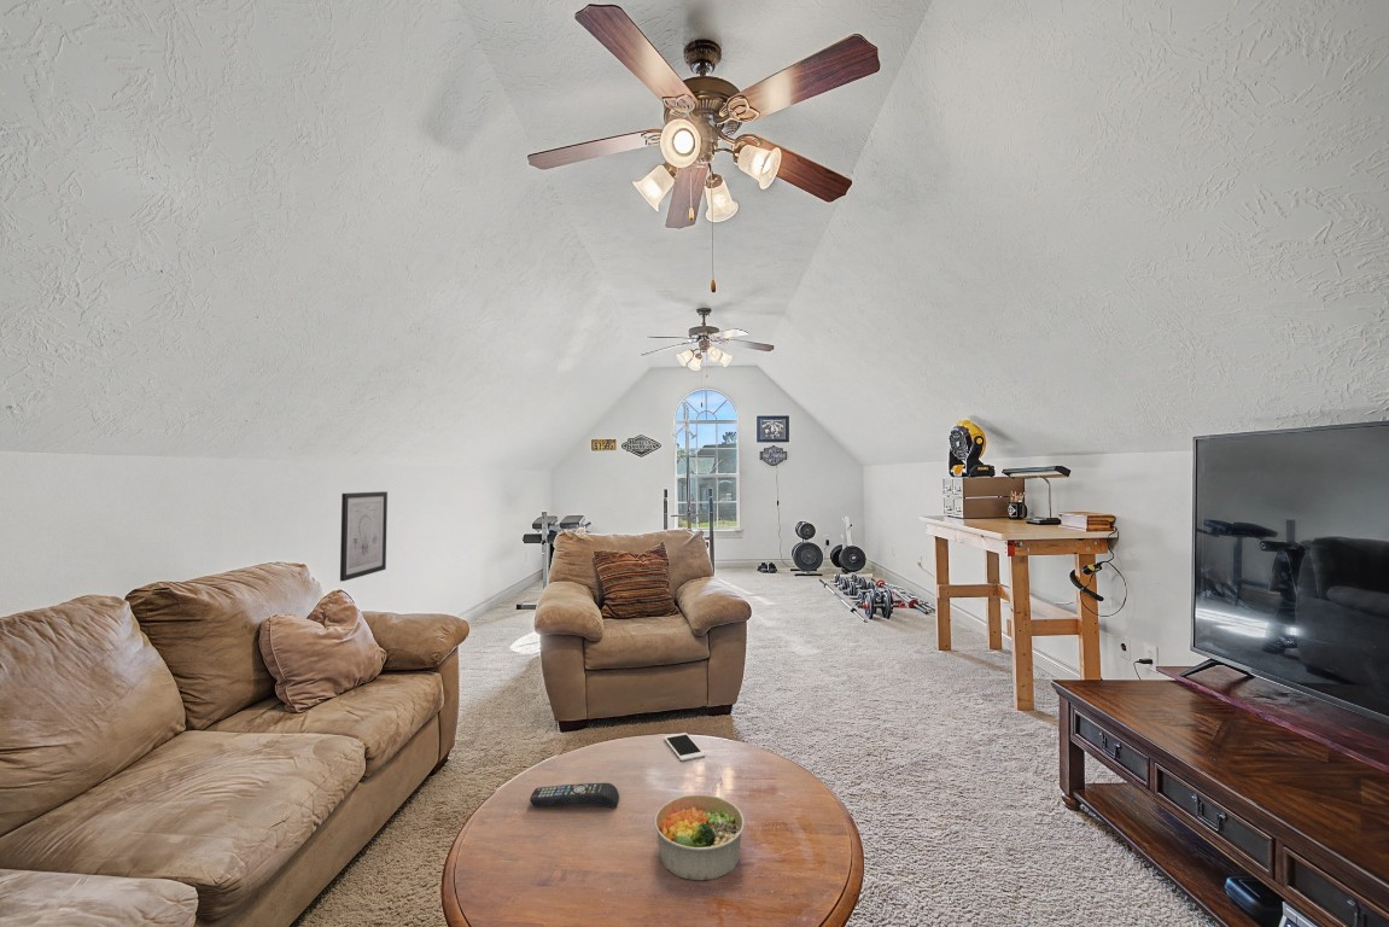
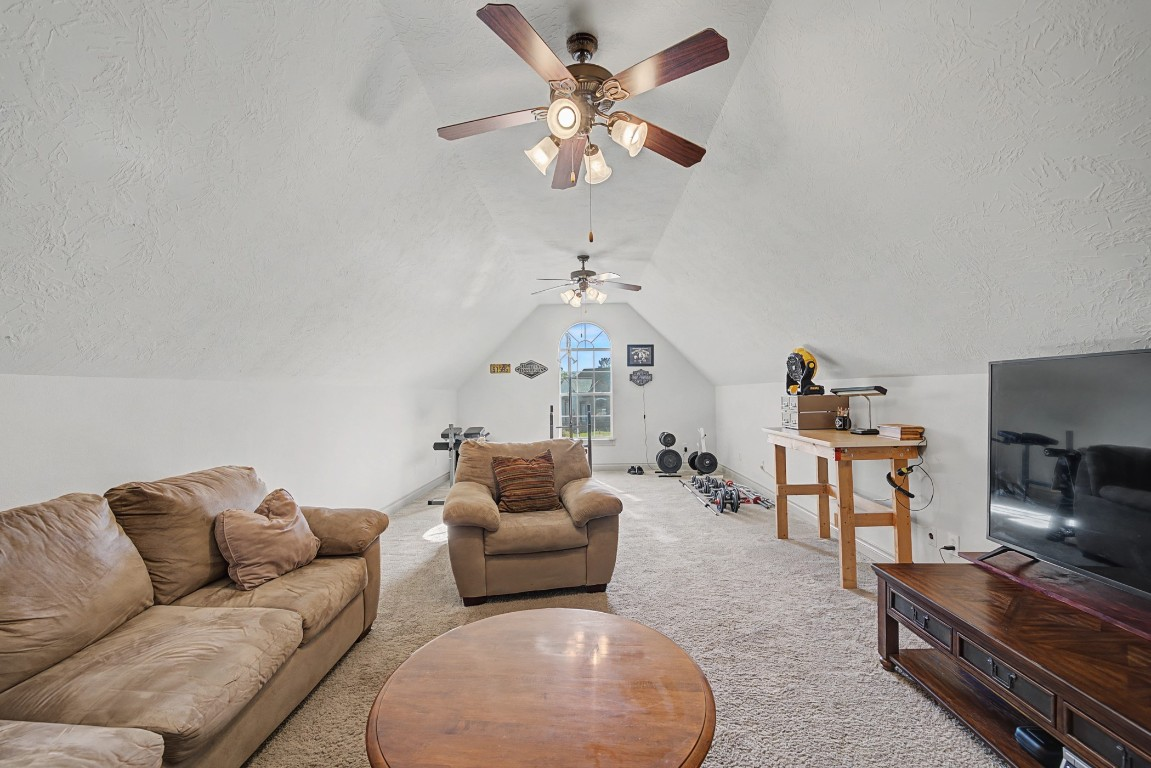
- bowl (699, 834)
- cell phone (683, 746)
- remote control (574, 794)
- wall art (364, 534)
